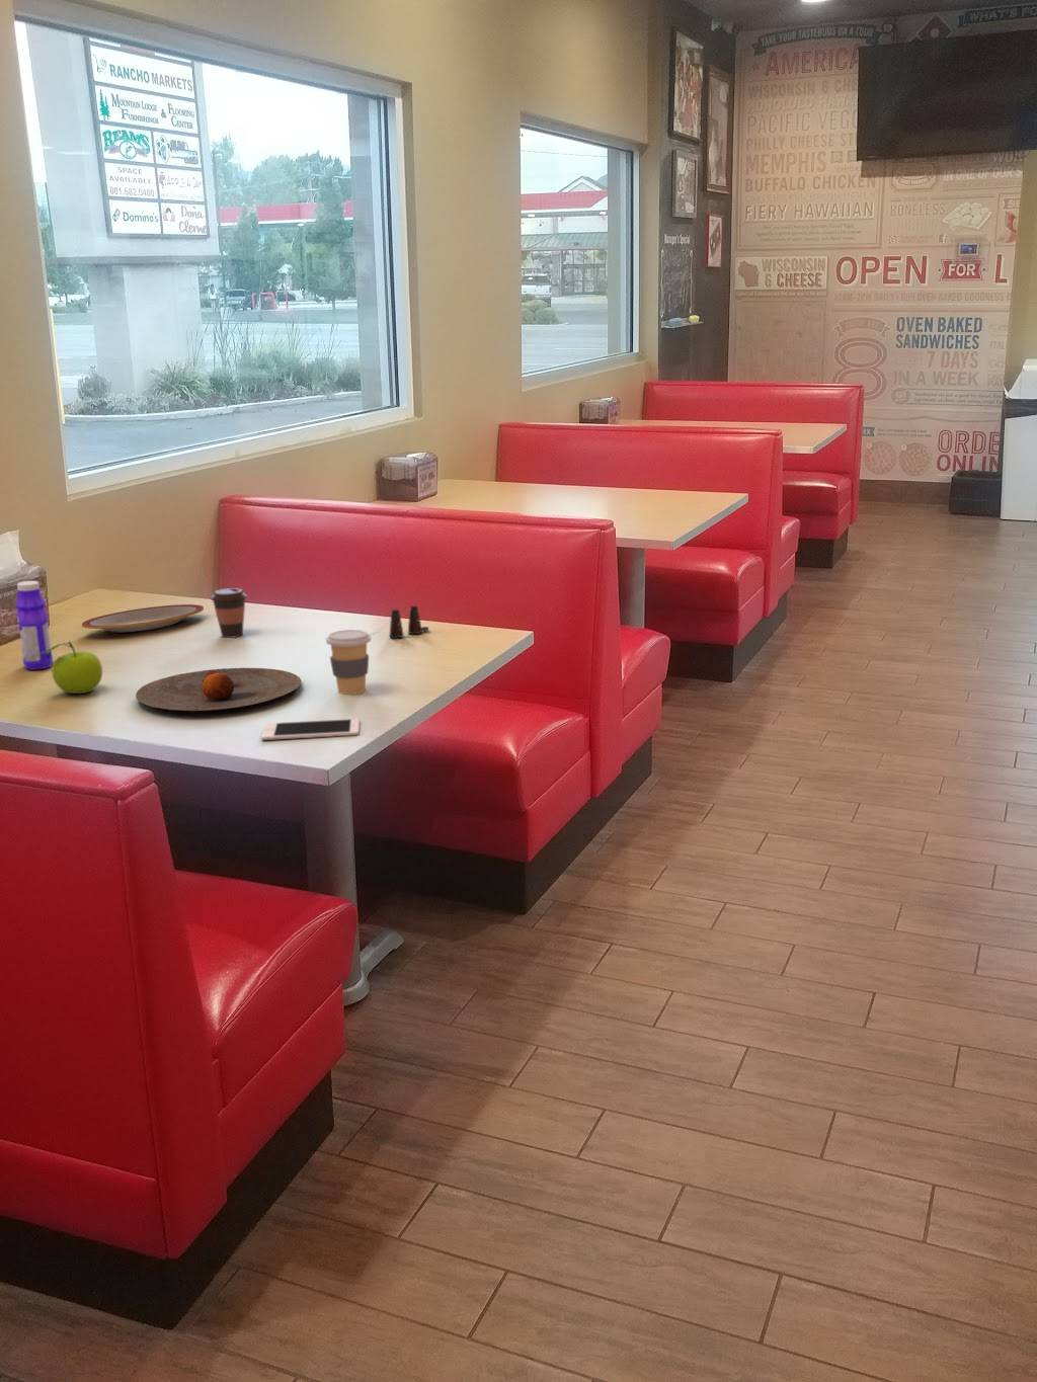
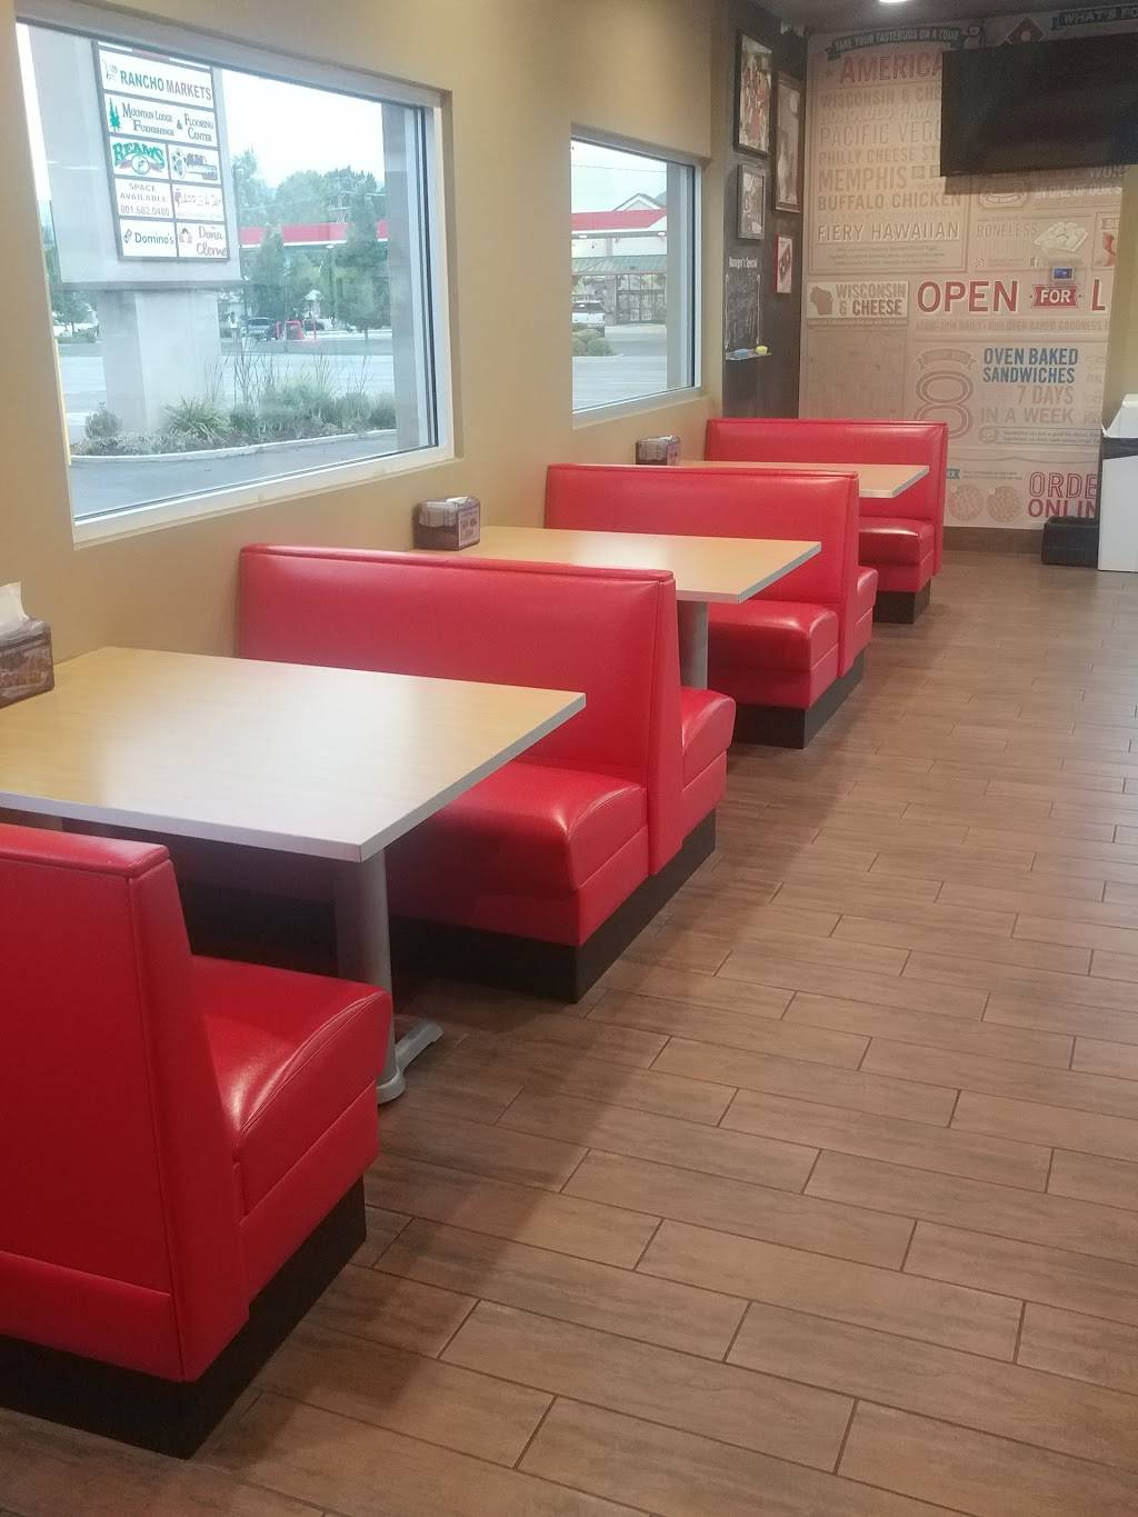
- coffee cup (230, 613)
- plate (144, 621)
- fruit (66, 668)
- bottle (33, 625)
- plate (219, 681)
- salt shaker (410, 621)
- coffee cup (350, 663)
- cell phone (310, 729)
